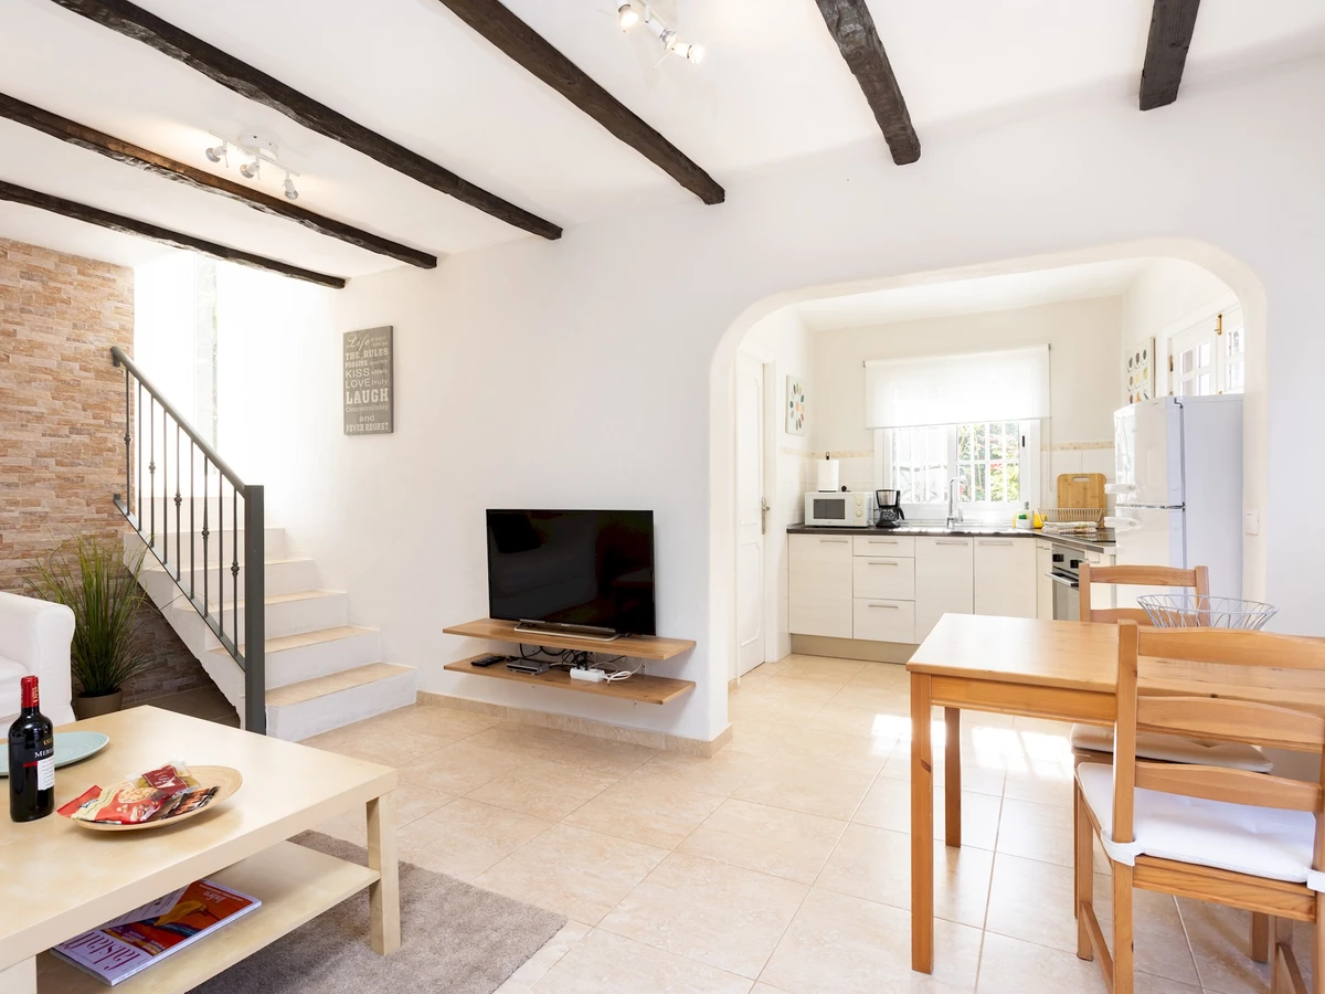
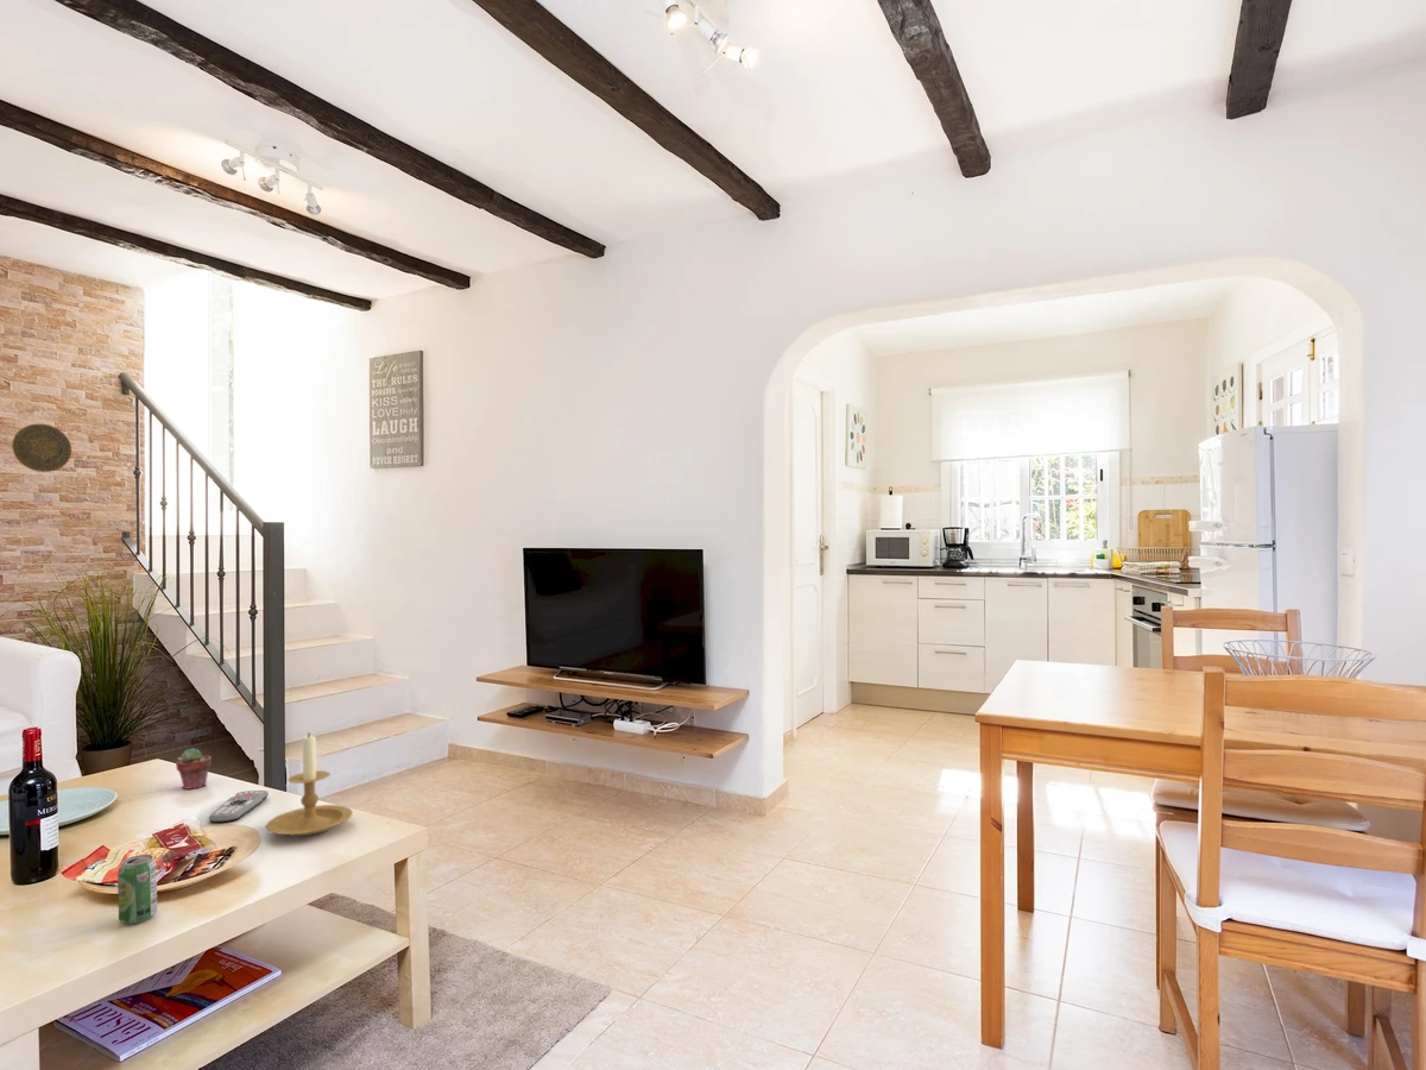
+ beverage can (137, 888)
+ remote control (238, 806)
+ decorative plate (43, 447)
+ candle holder (309, 780)
+ potted succulent (194, 767)
